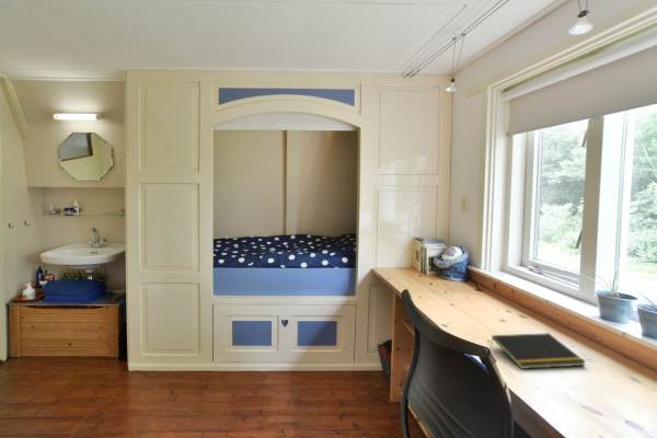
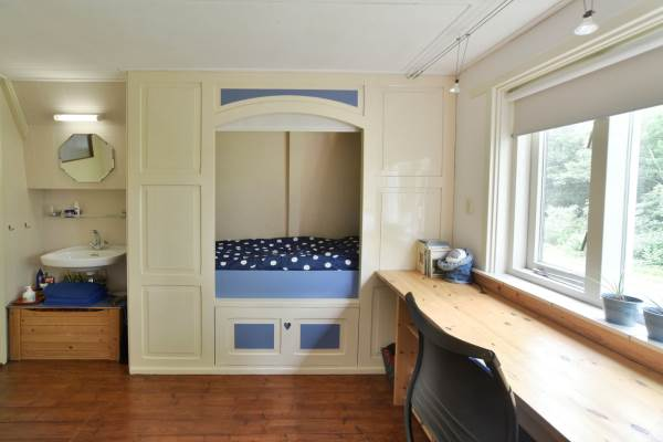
- notepad (535, 349)
